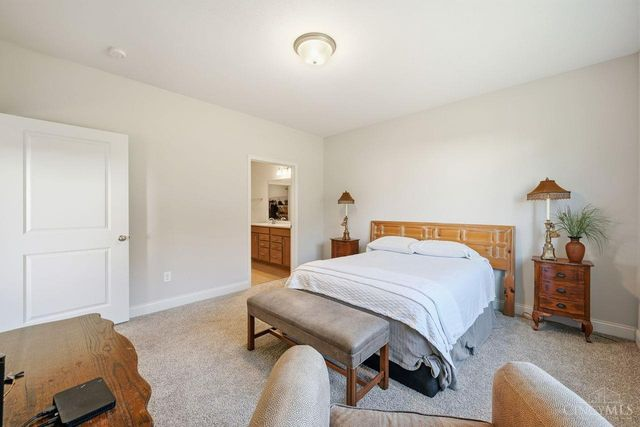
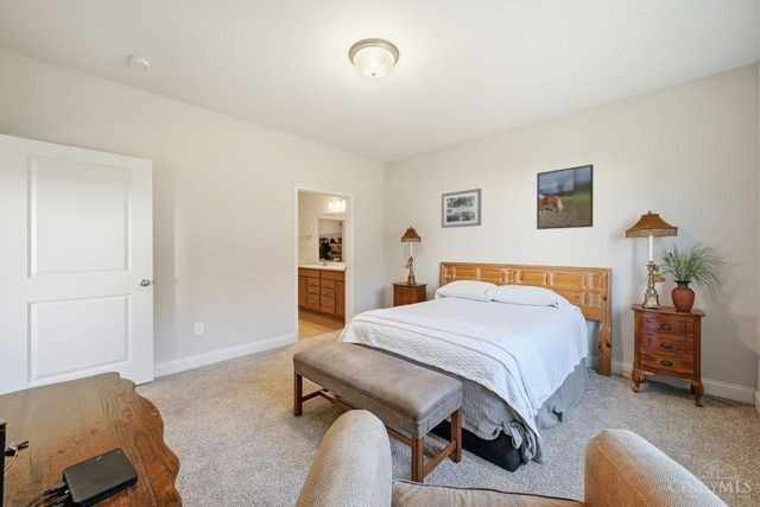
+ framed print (563, 198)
+ wall art (460, 209)
